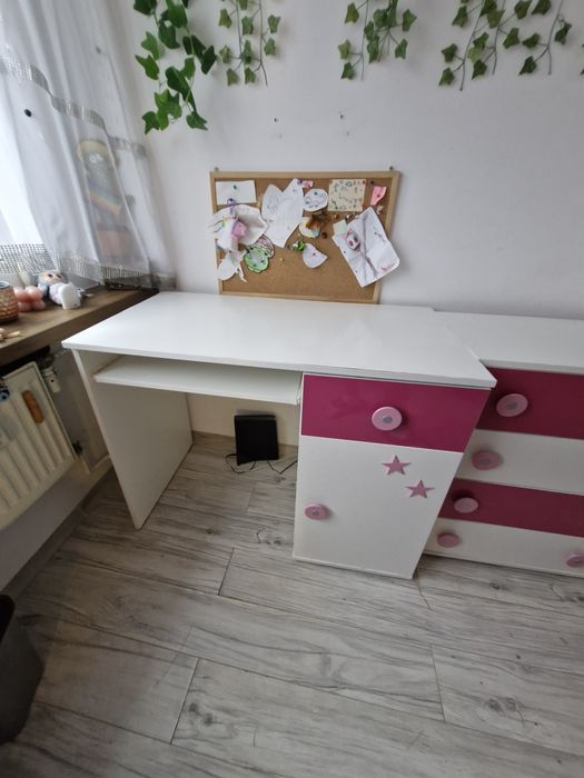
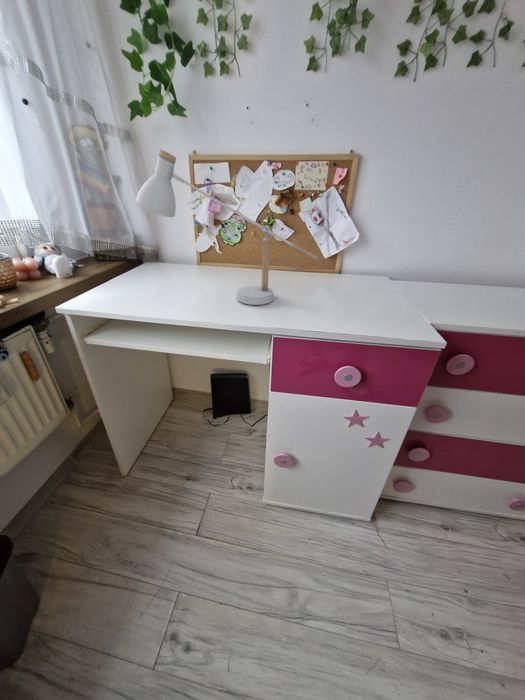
+ desk lamp (237, 214)
